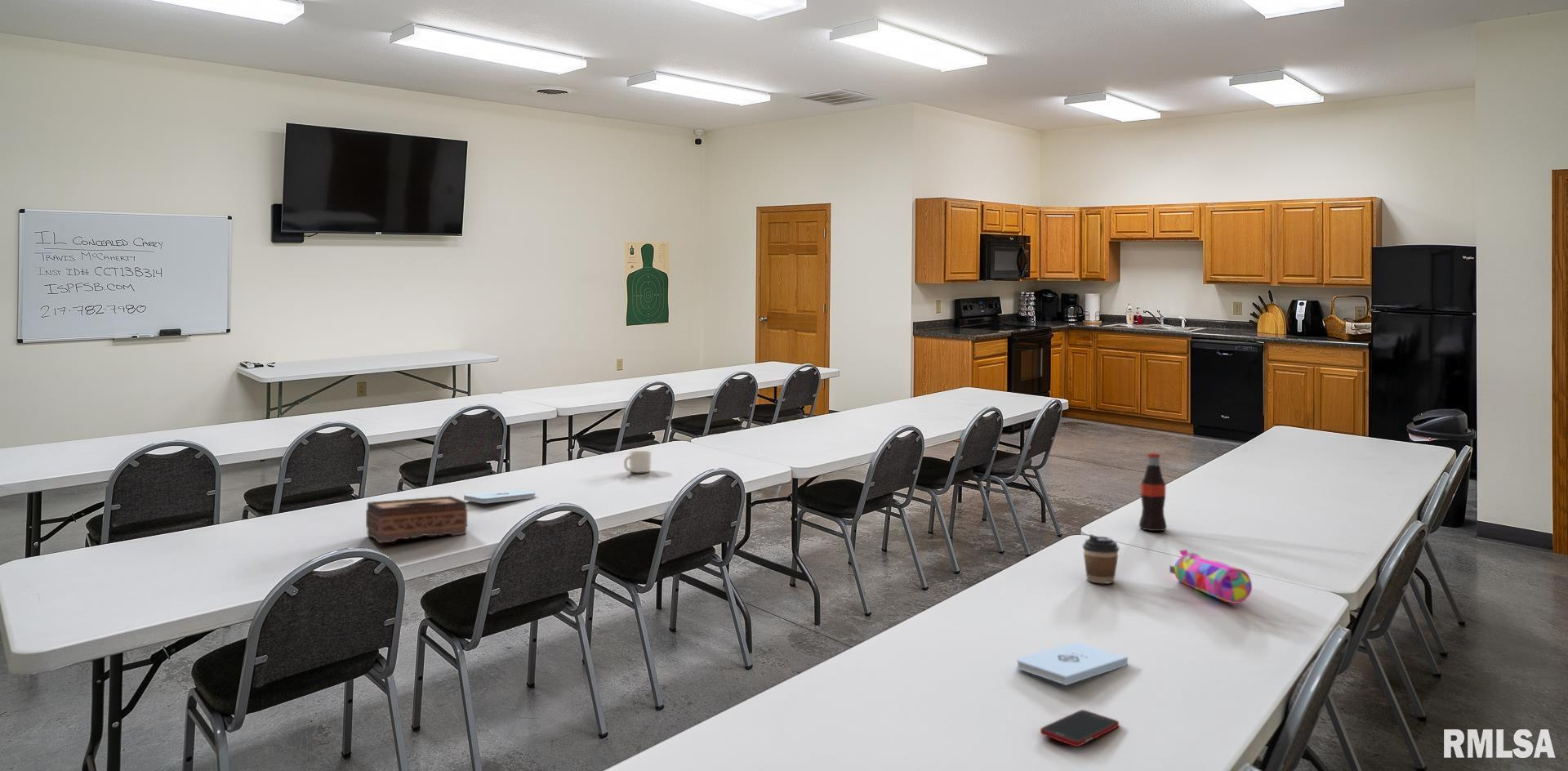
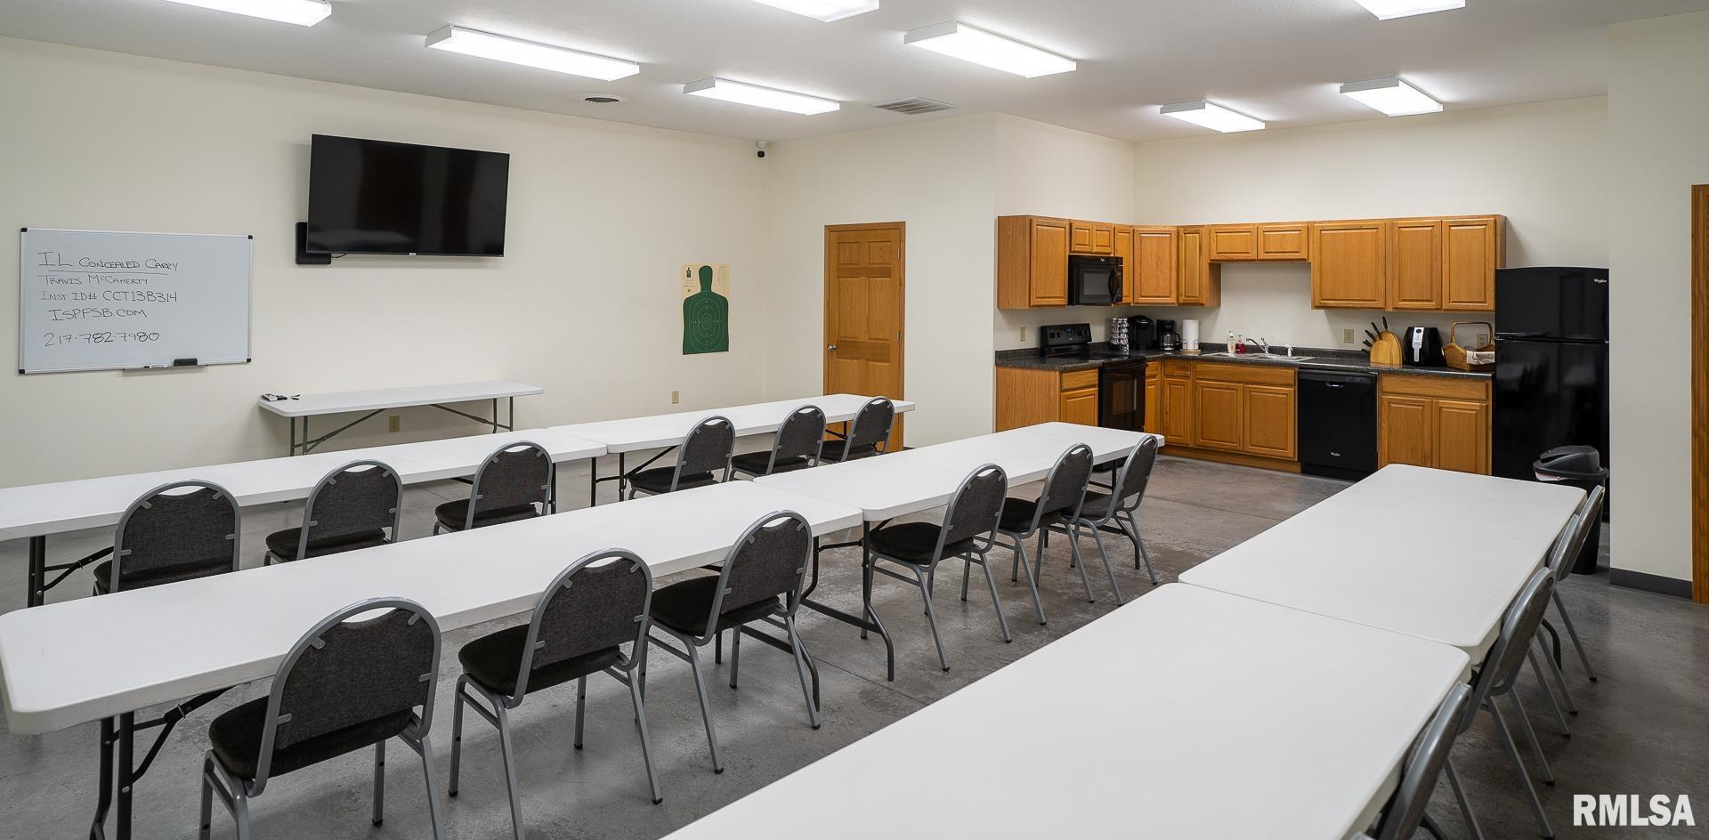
- mug (636, 461)
- notepad (501, 496)
- cell phone (1080, 728)
- pencil case (1209, 575)
- bottle (1153, 491)
- tissue box (416, 518)
- coffee cup (1100, 558)
- notepad (1071, 662)
